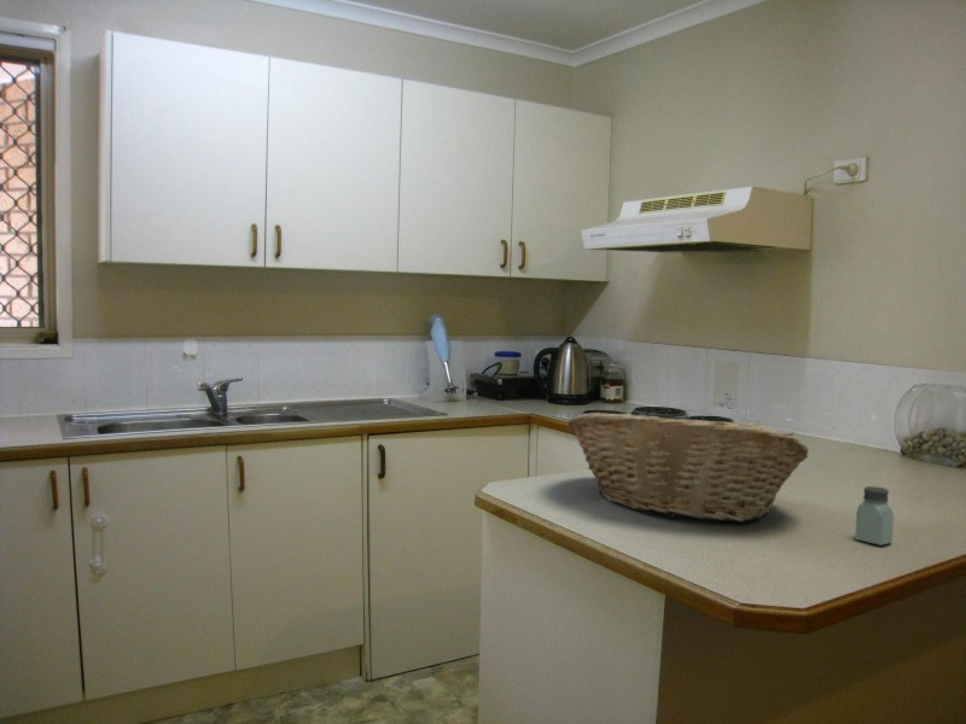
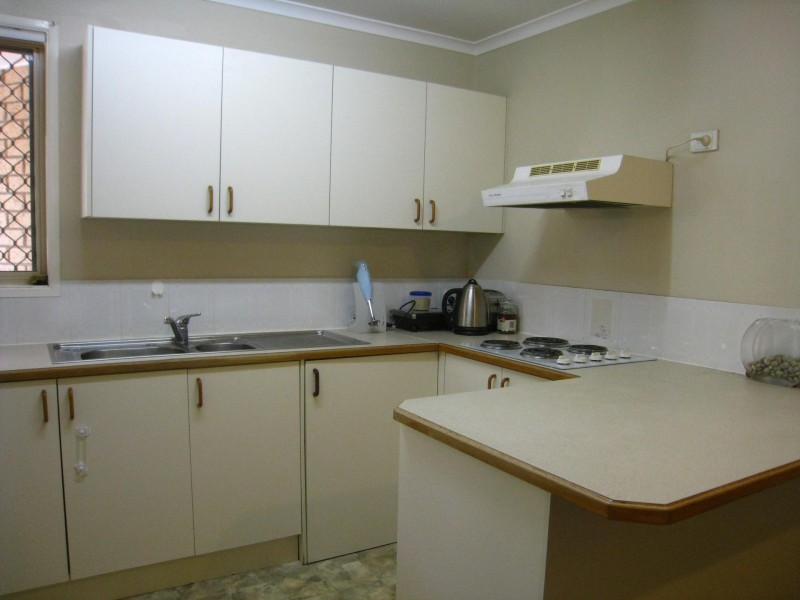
- fruit basket (680, 456)
- saltshaker (874, 514)
